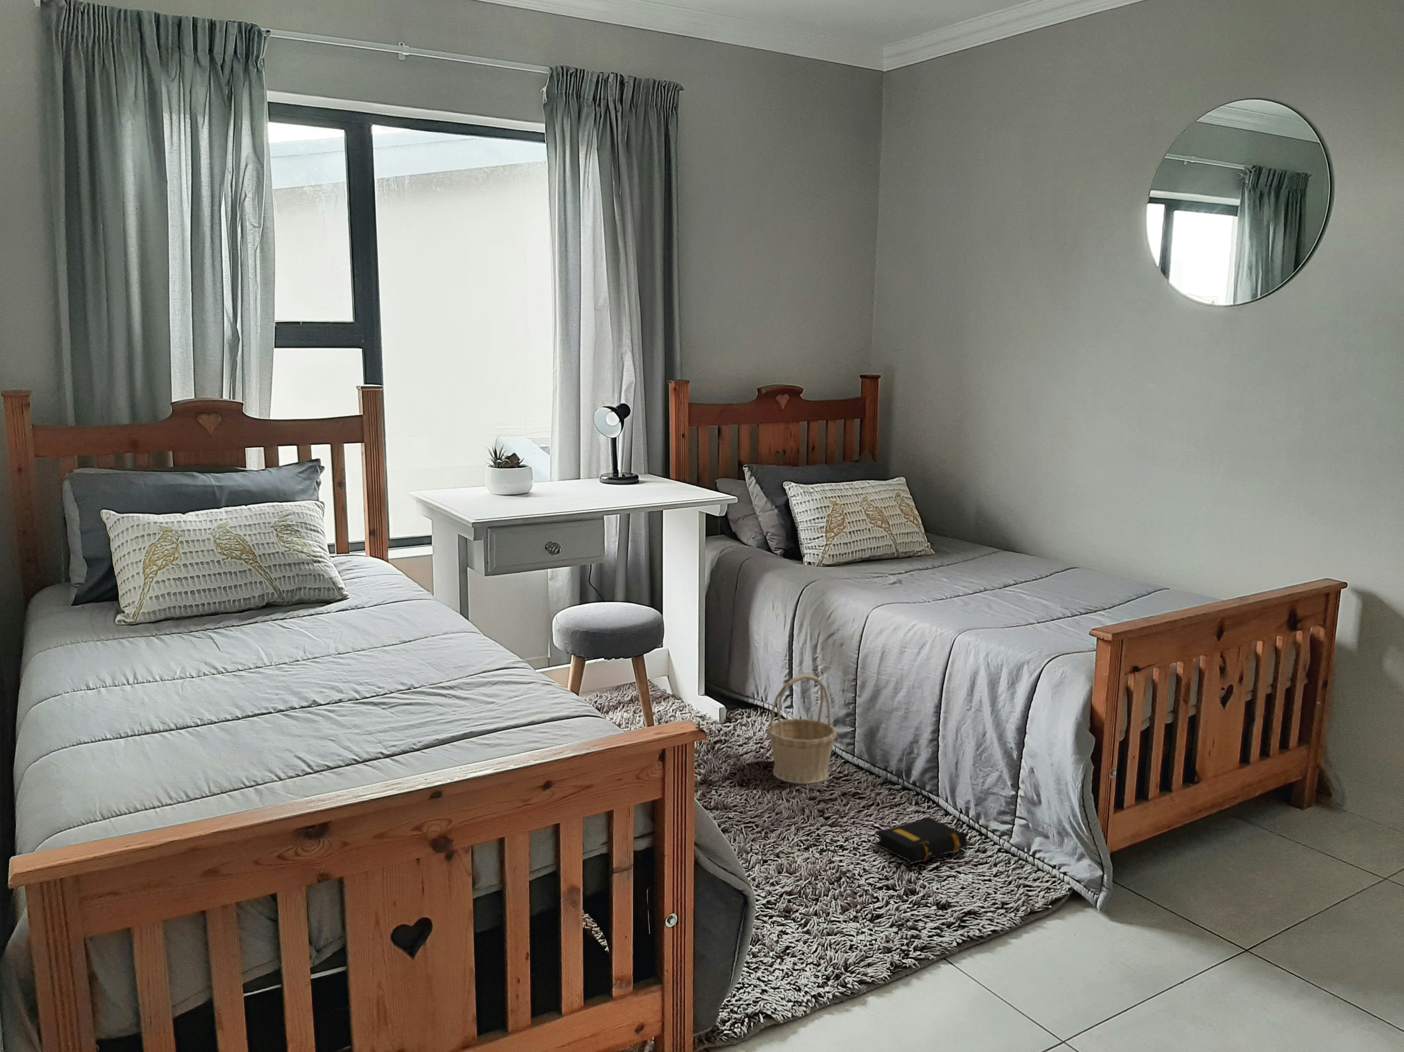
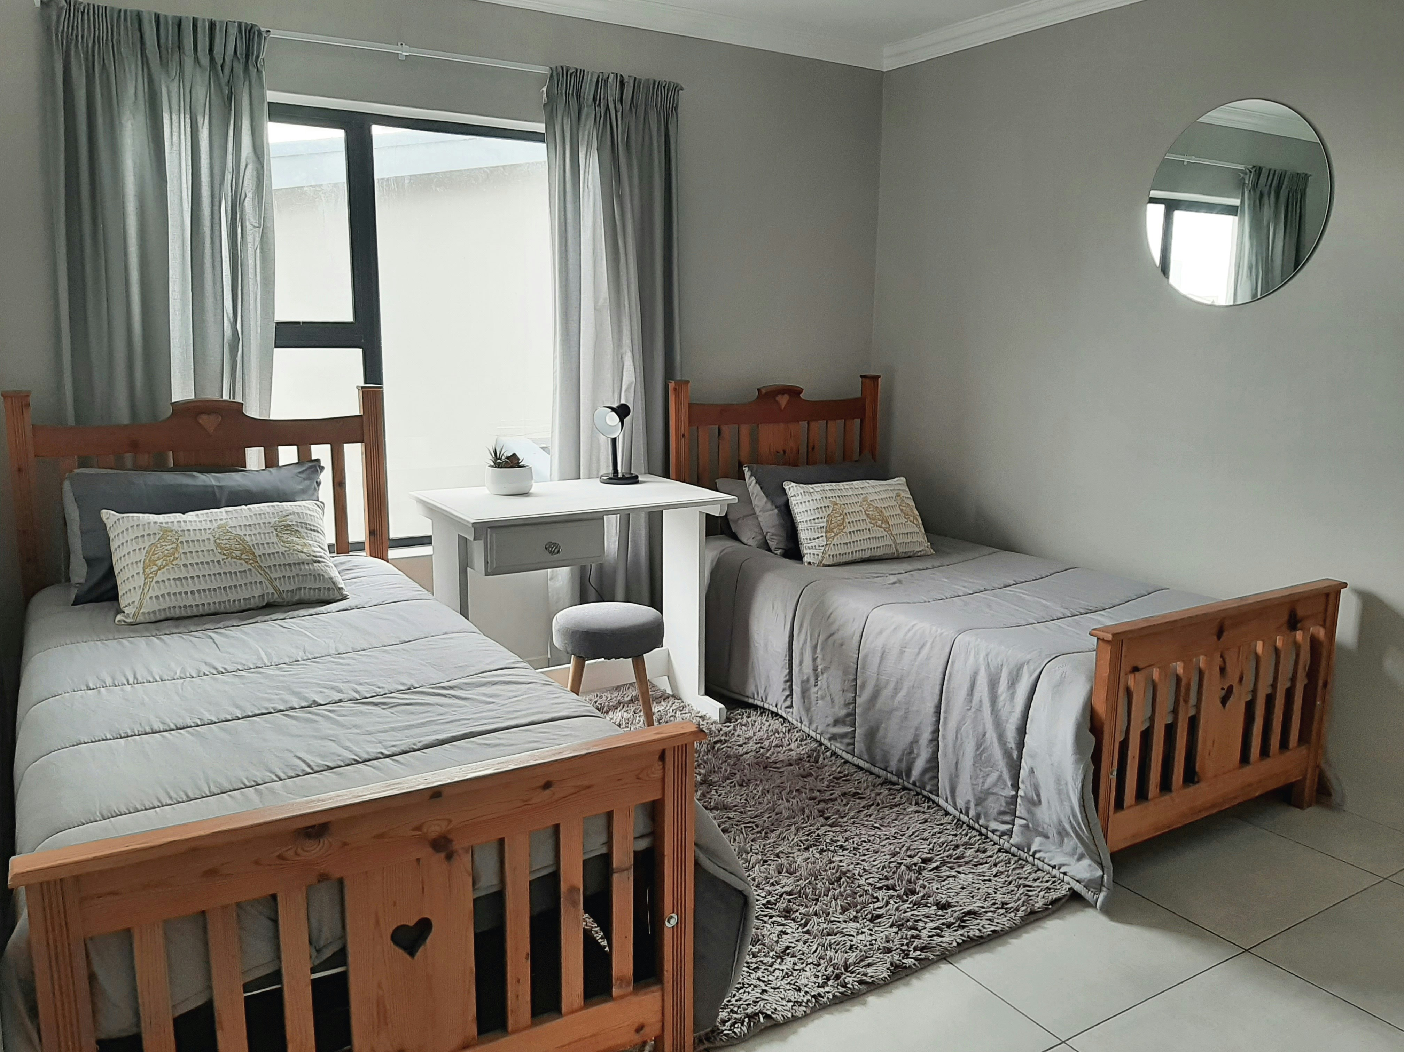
- basket (801, 724)
- book (926, 838)
